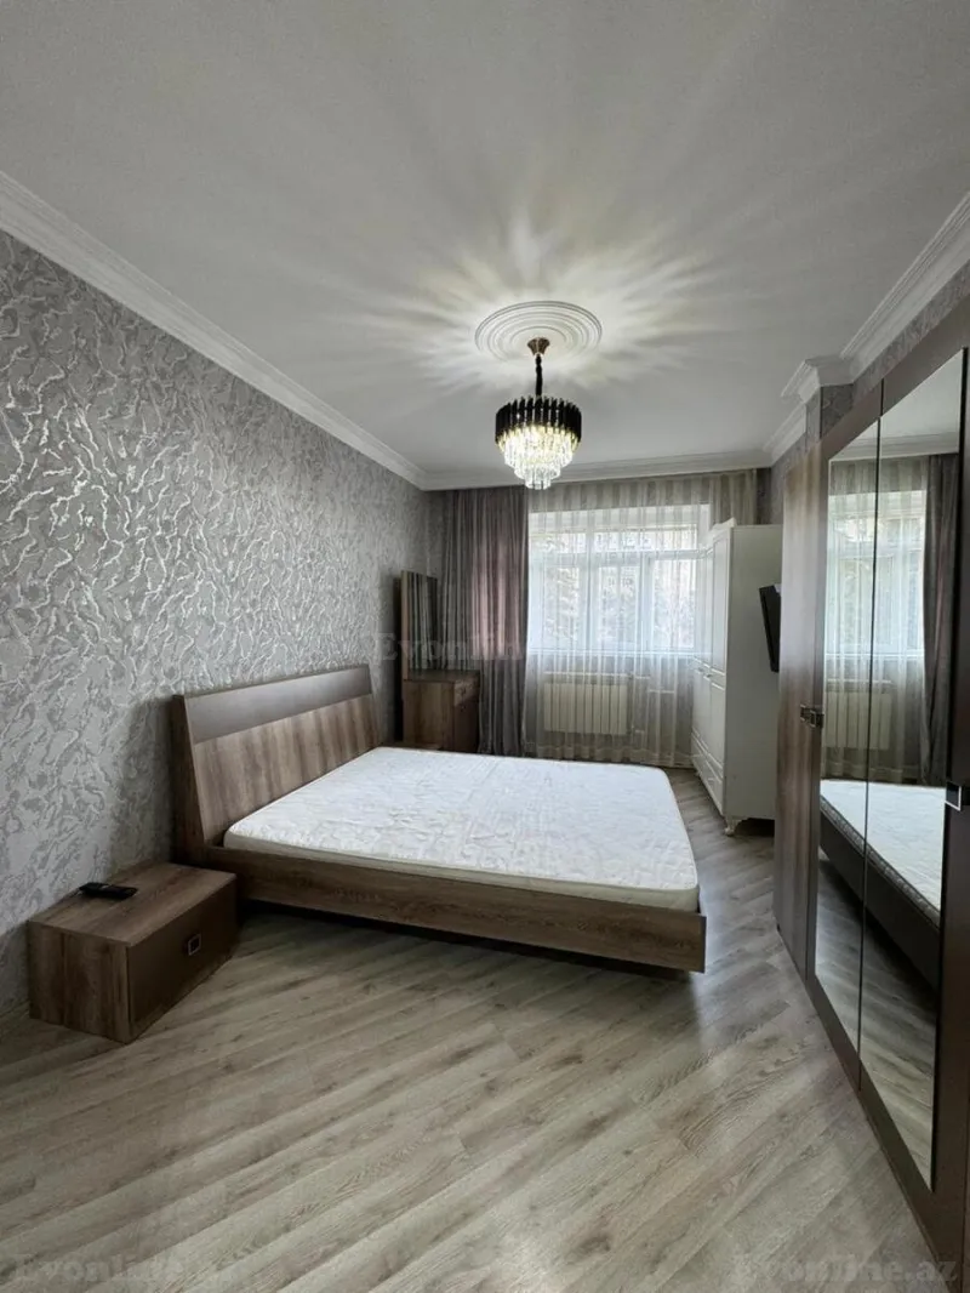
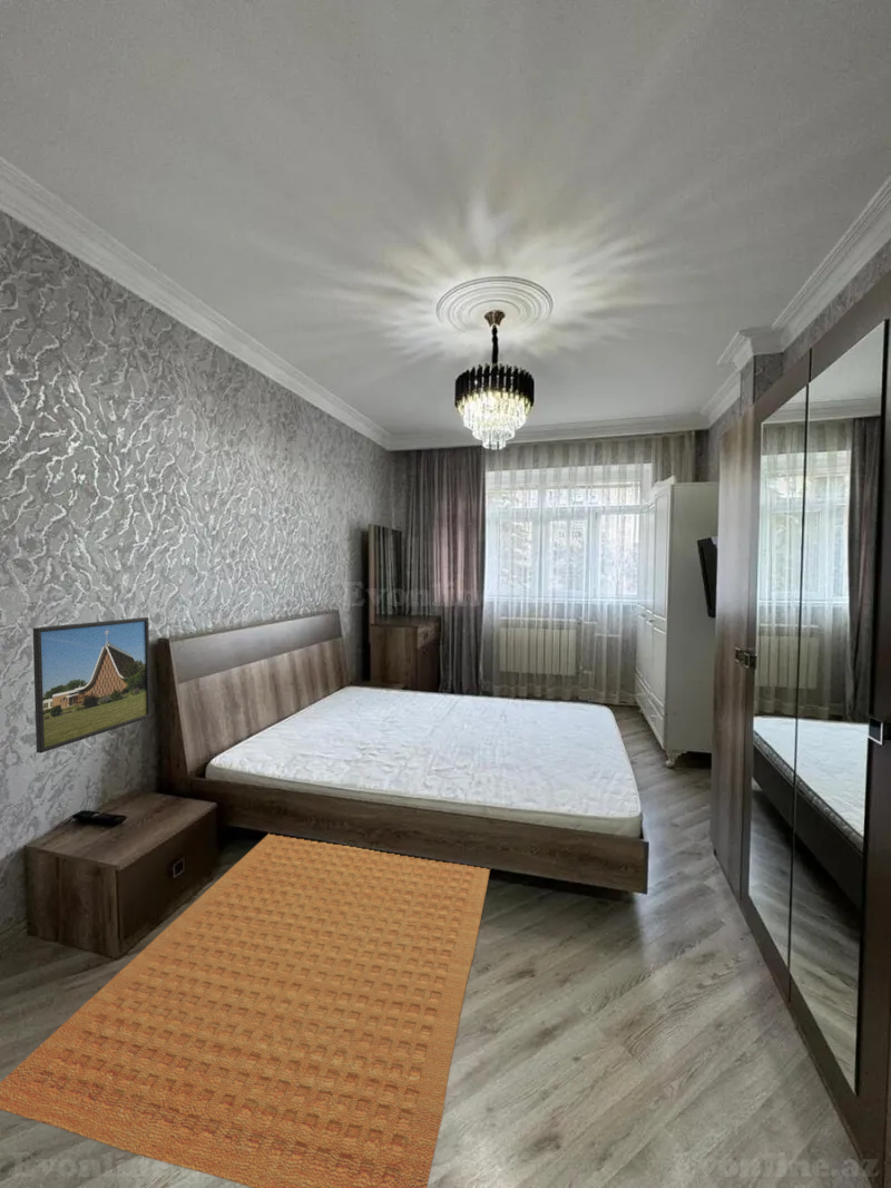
+ rug (339, 903)
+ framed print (98, 678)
